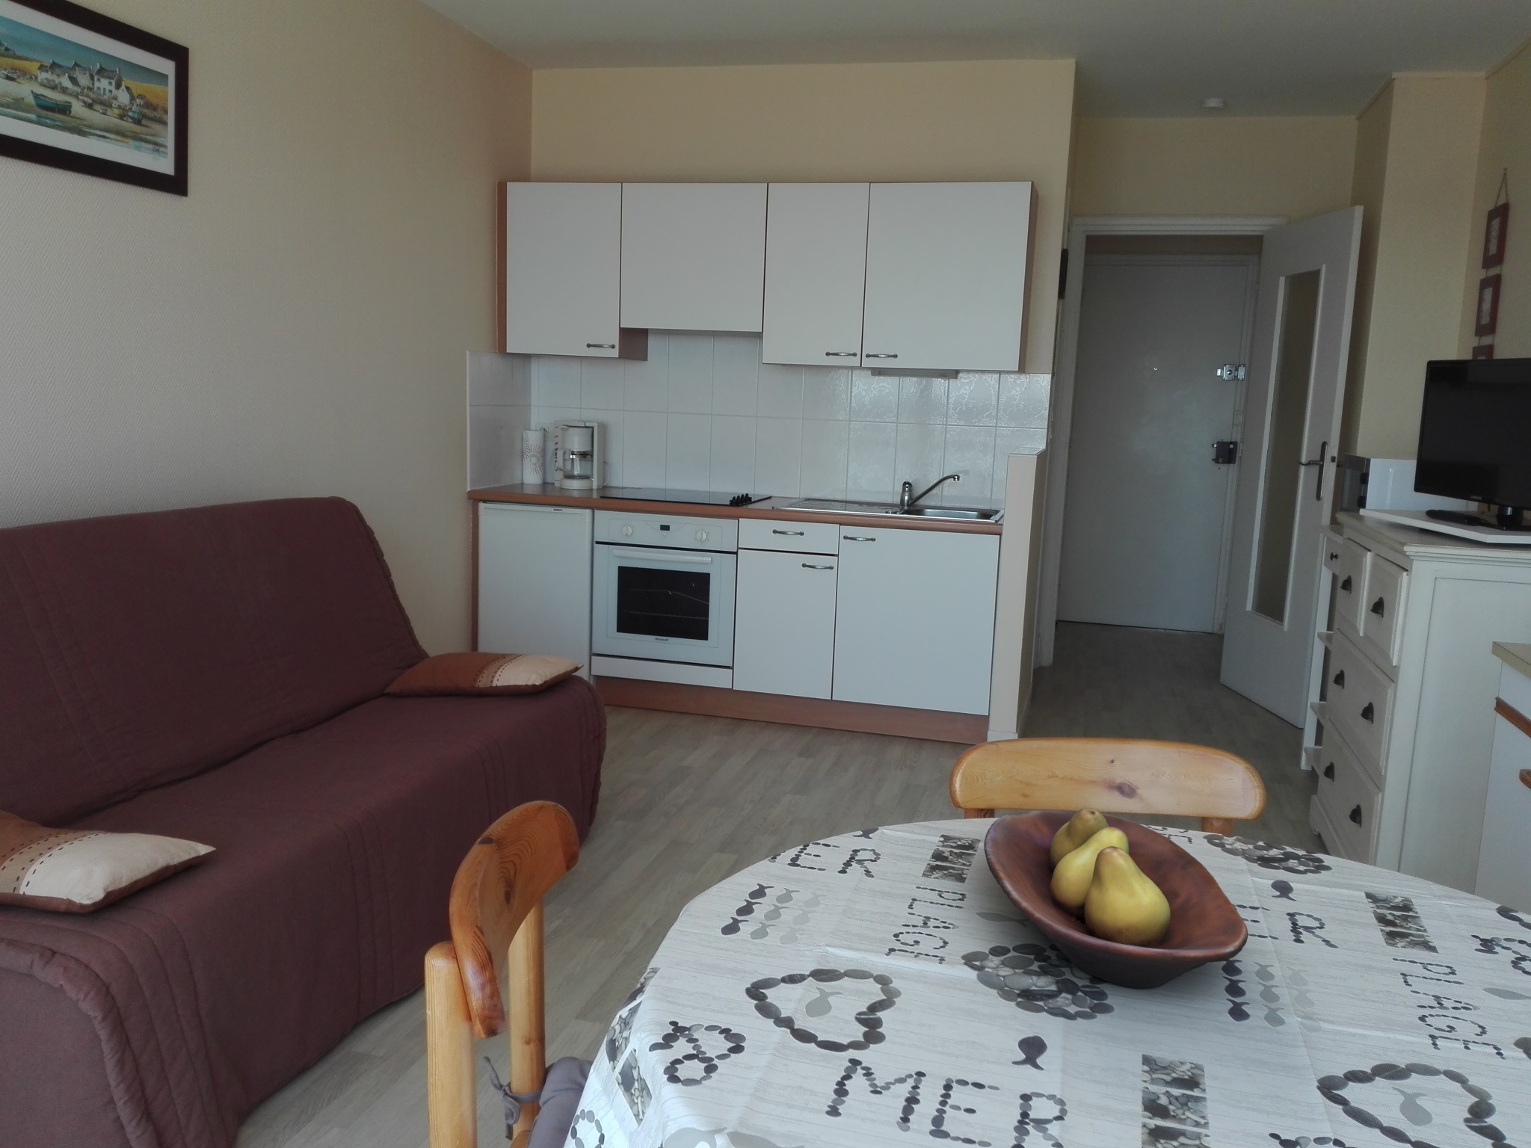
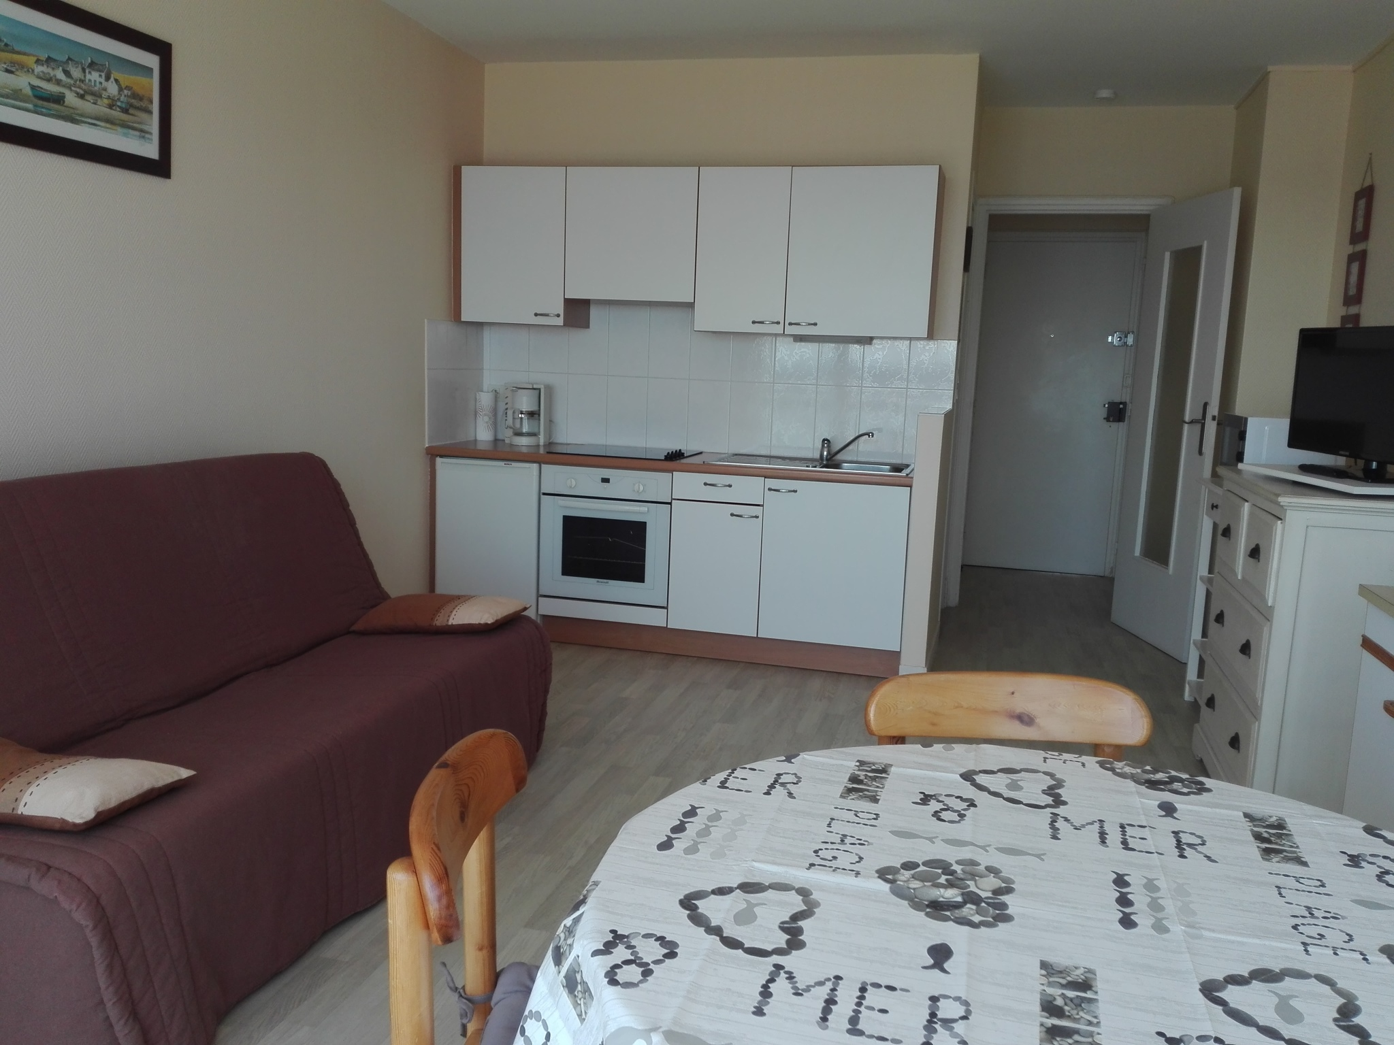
- fruit bowl (1104, 878)
